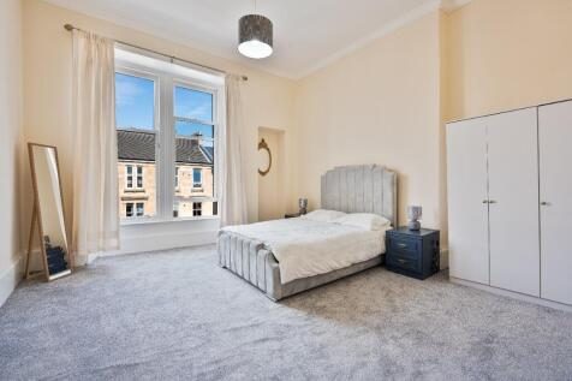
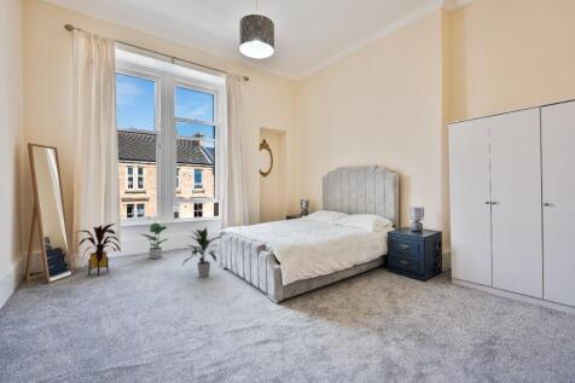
+ potted plant (153, 240)
+ house plant (97, 249)
+ indoor plant (201, 250)
